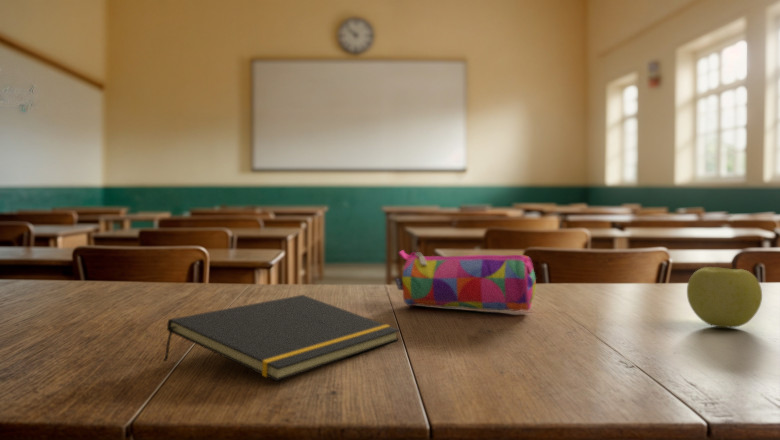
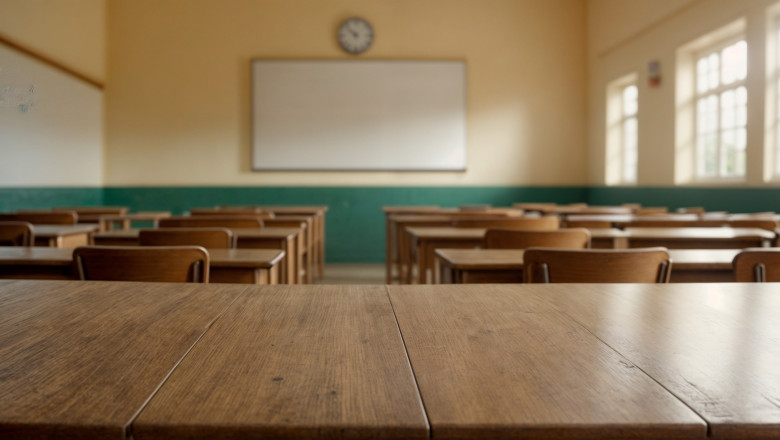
- pencil case (465, 280)
- notepad (291, 330)
- apple (723, 297)
